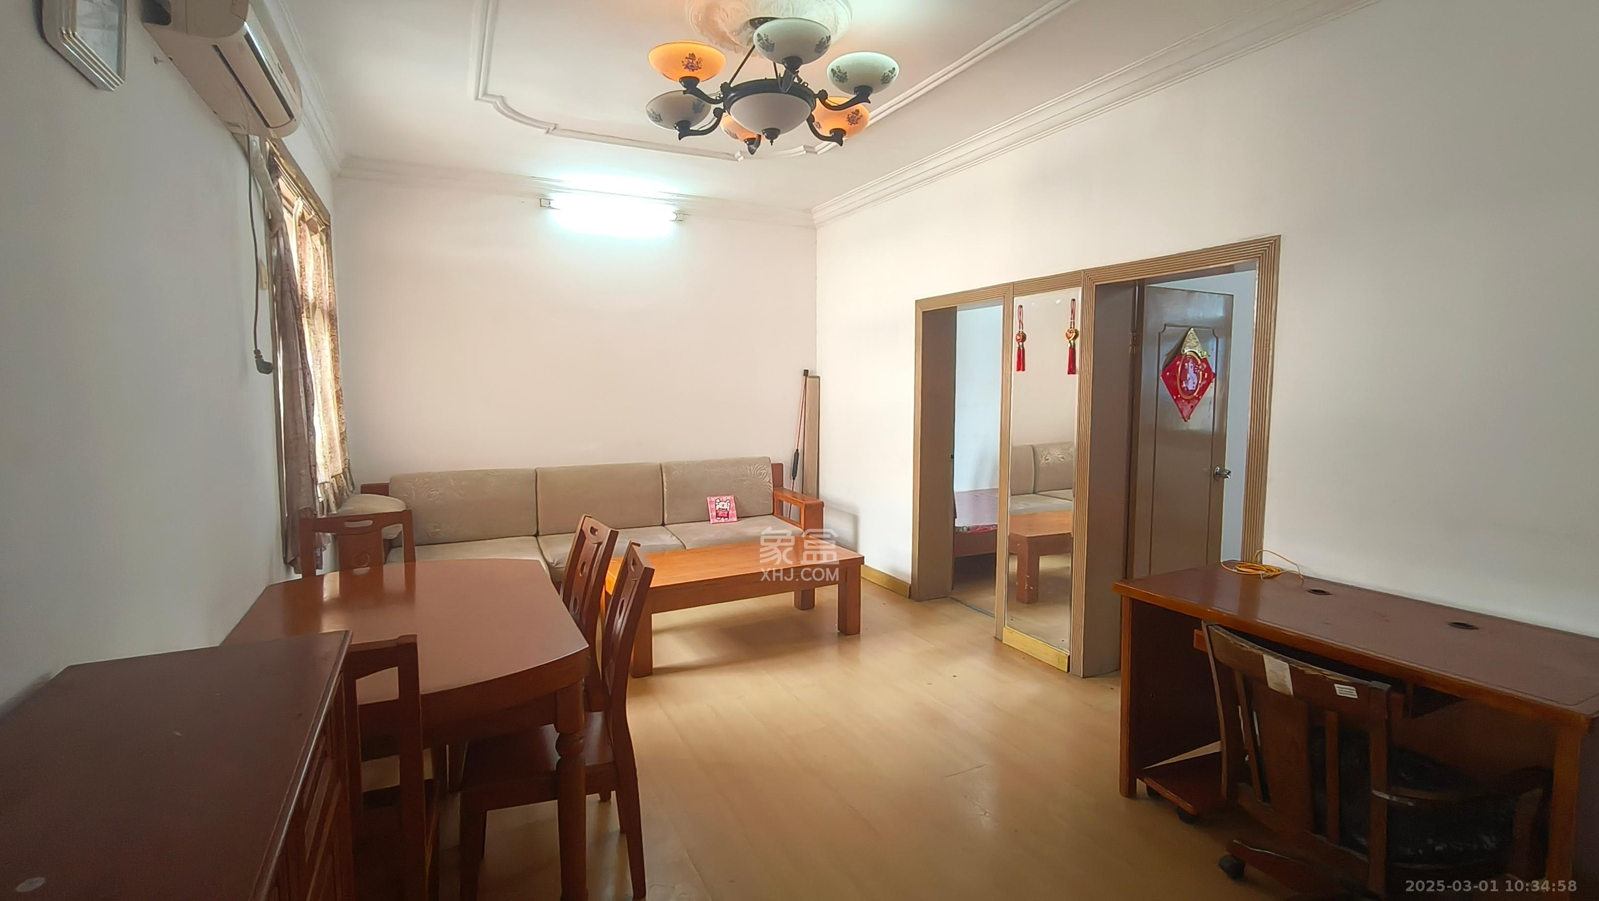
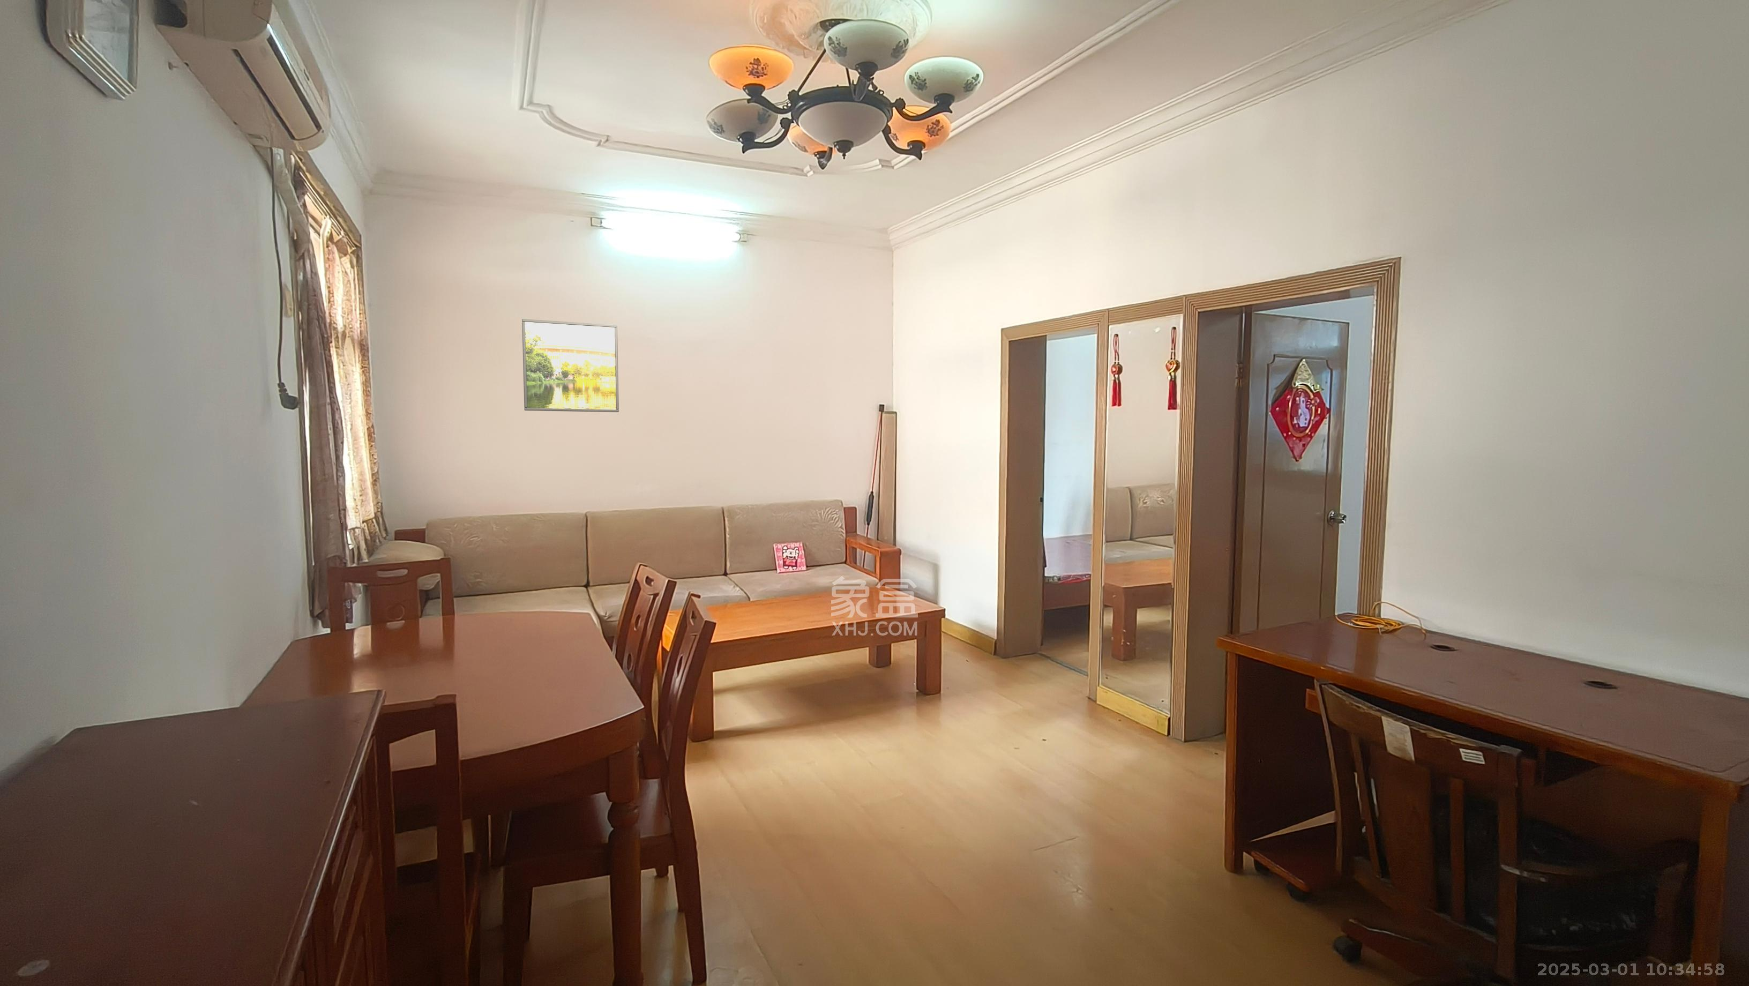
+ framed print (572, 366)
